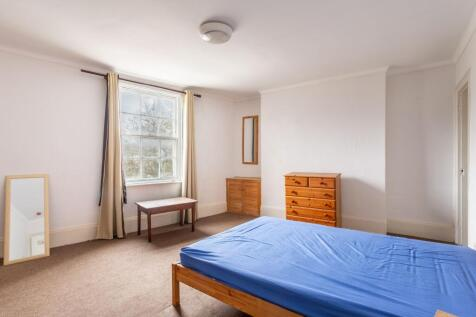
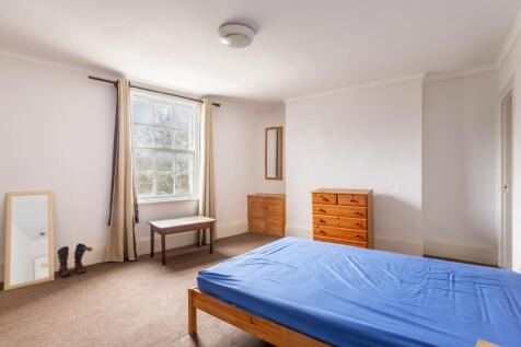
+ boots (76, 257)
